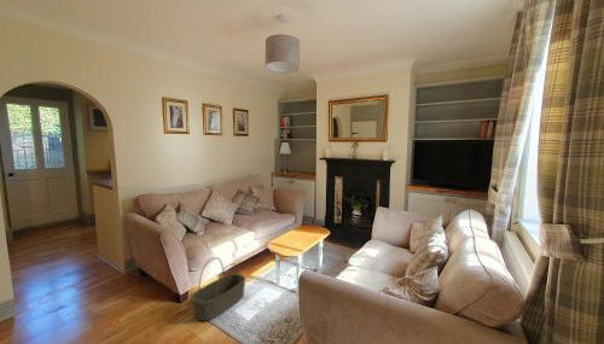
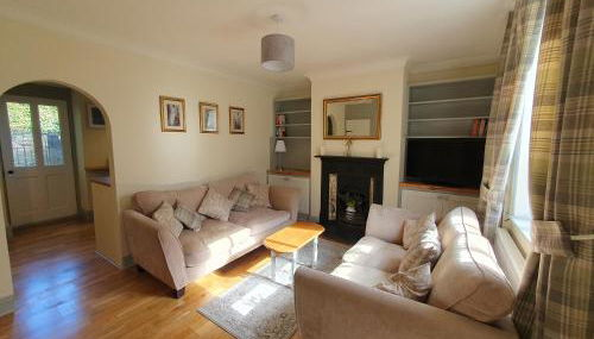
- basket (220, 284)
